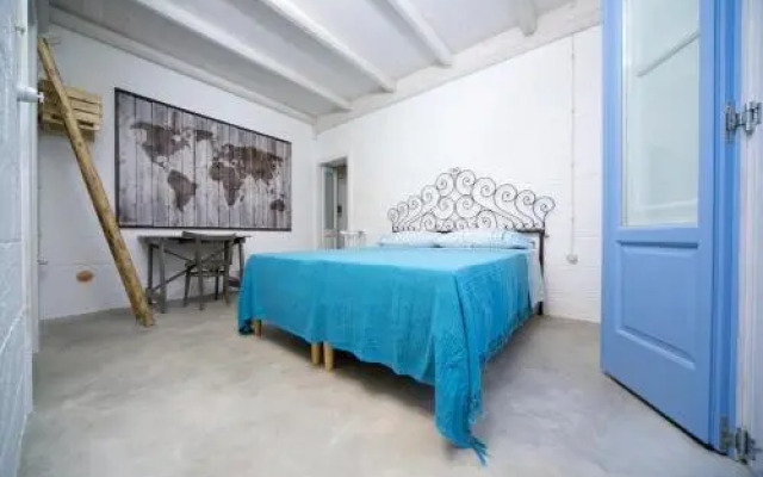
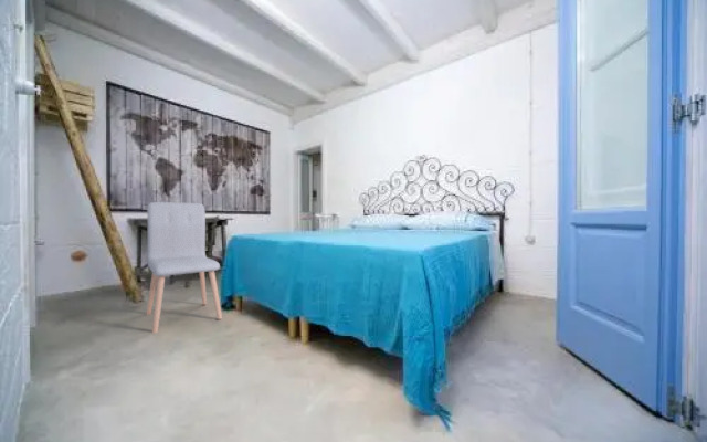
+ chair (182, 257)
